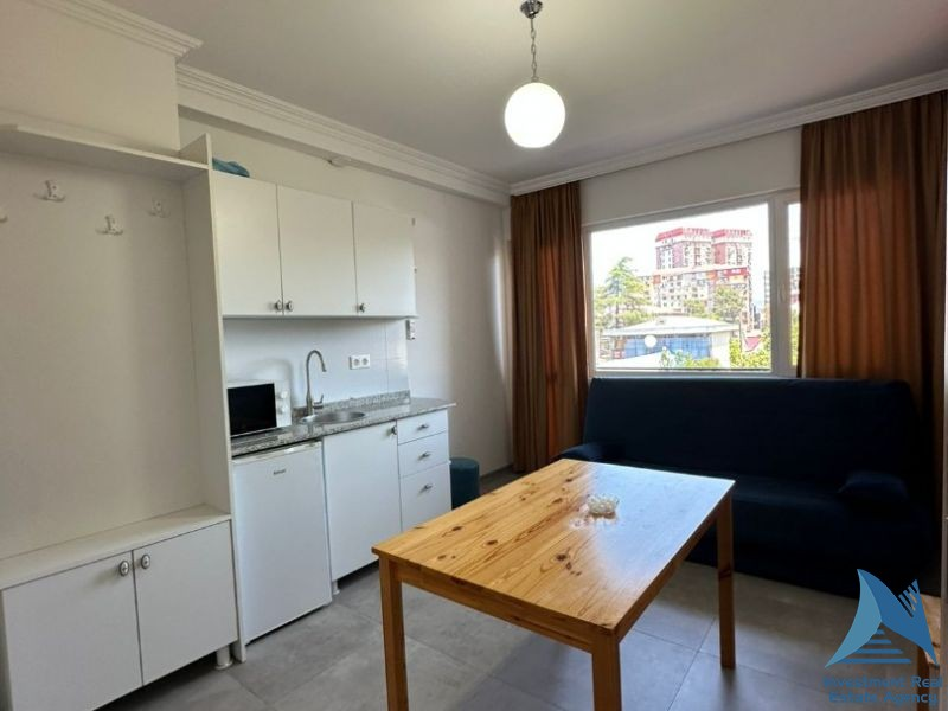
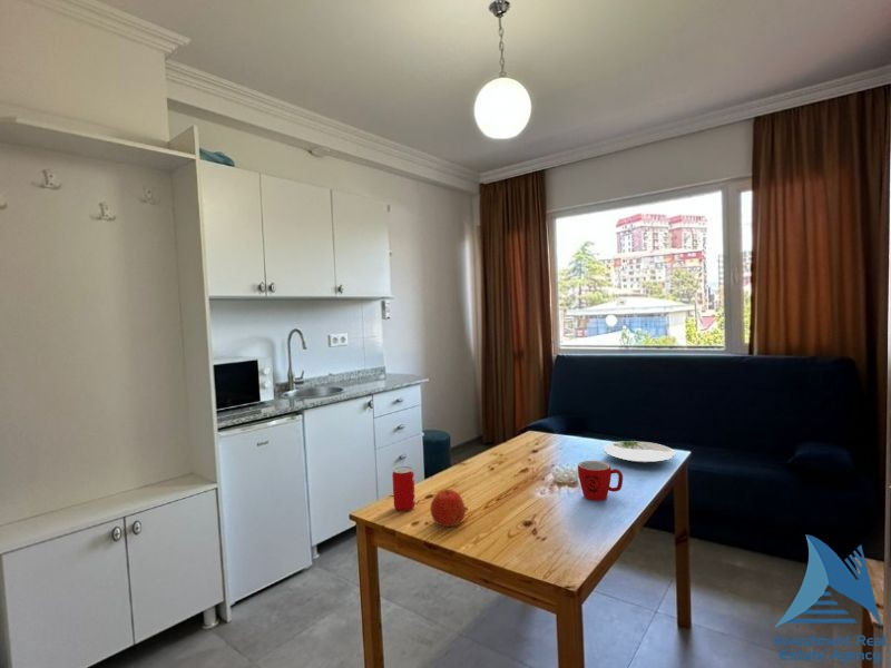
+ apple (447, 505)
+ mug (600, 481)
+ beverage can (403, 488)
+ plate (638, 454)
